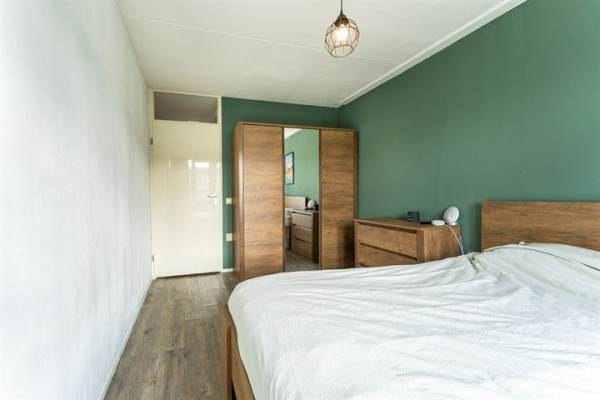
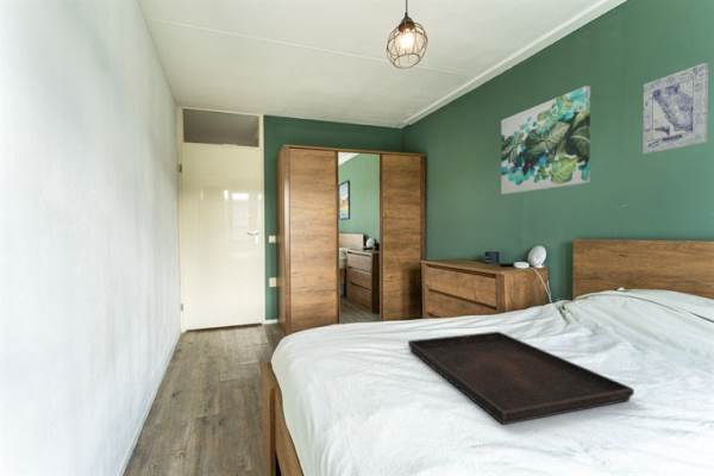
+ serving tray (500, 365)
+ wall art (539, 146)
+ wall art (672, 111)
